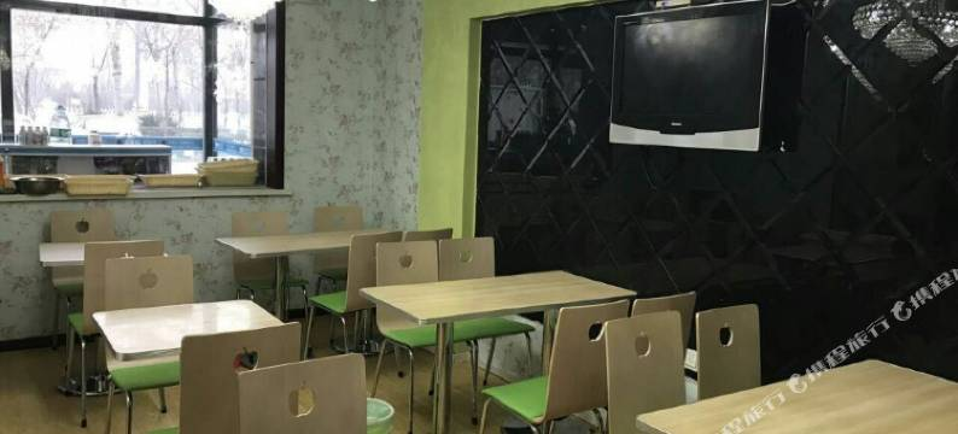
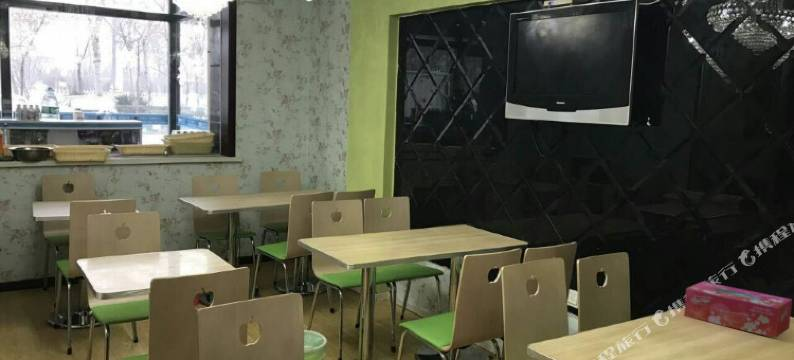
+ tissue box (736, 307)
